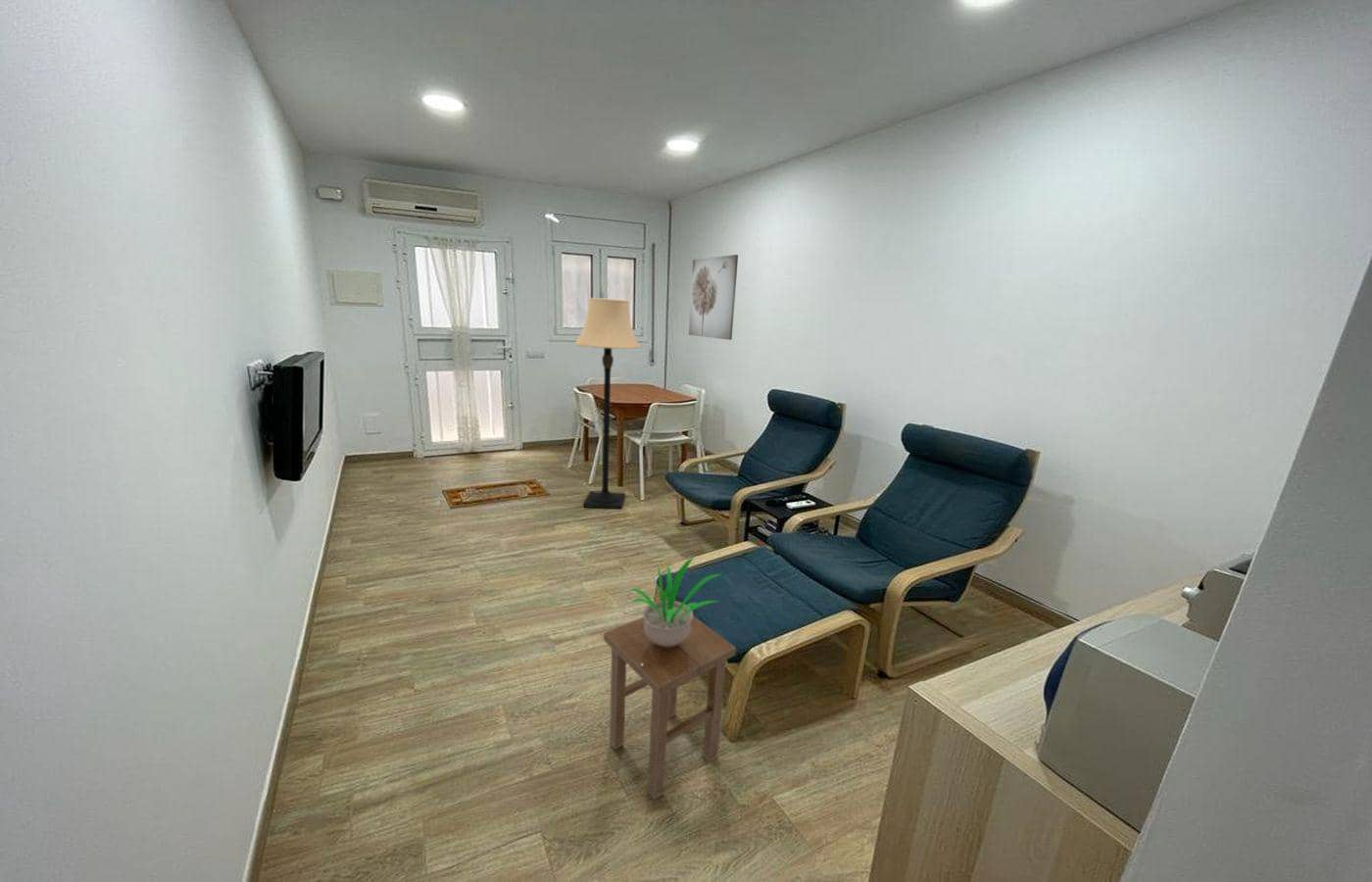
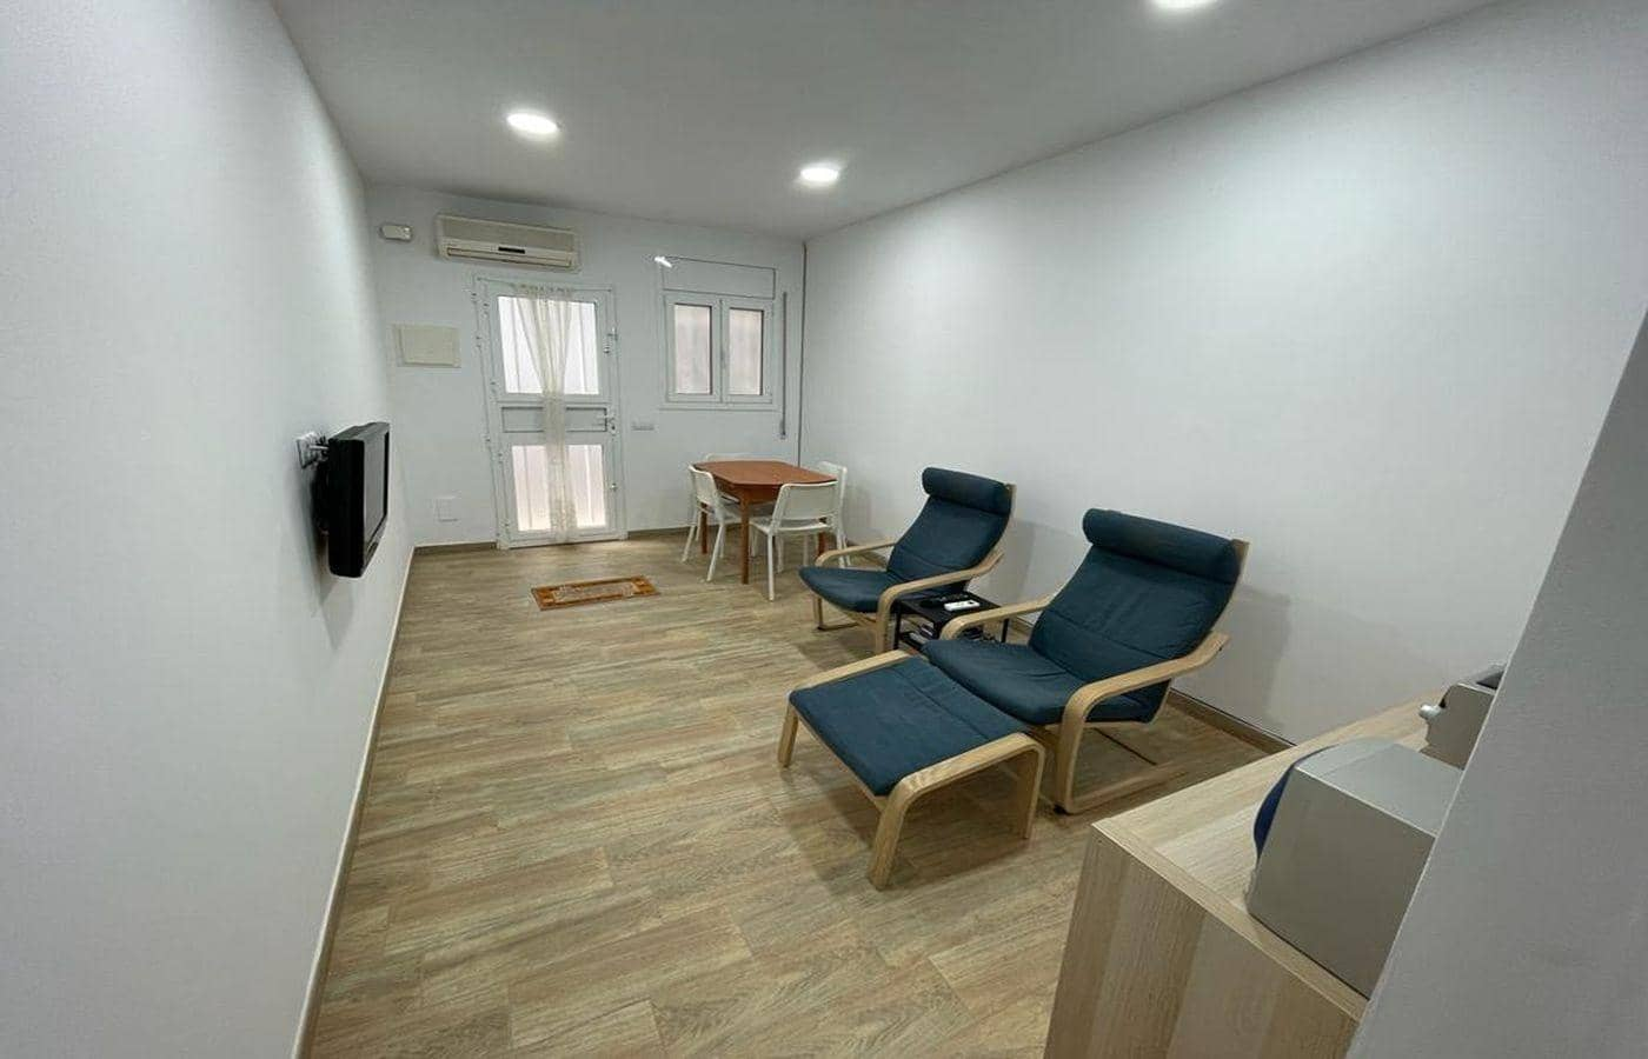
- lamp (607, 405)
- stool (665, 696)
- wall art (710, 298)
- potted plant (671, 607)
